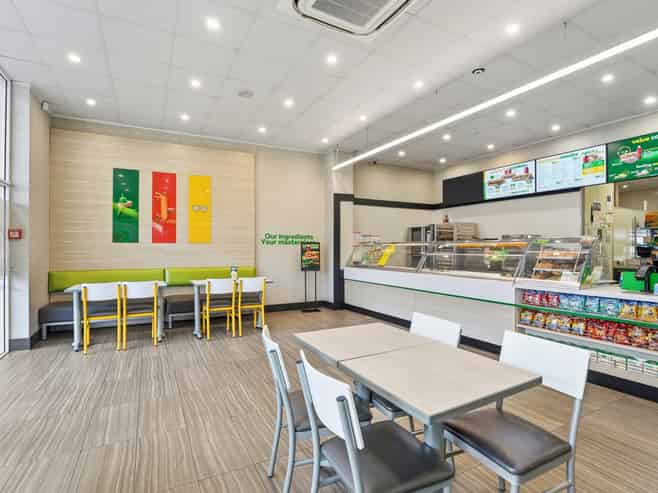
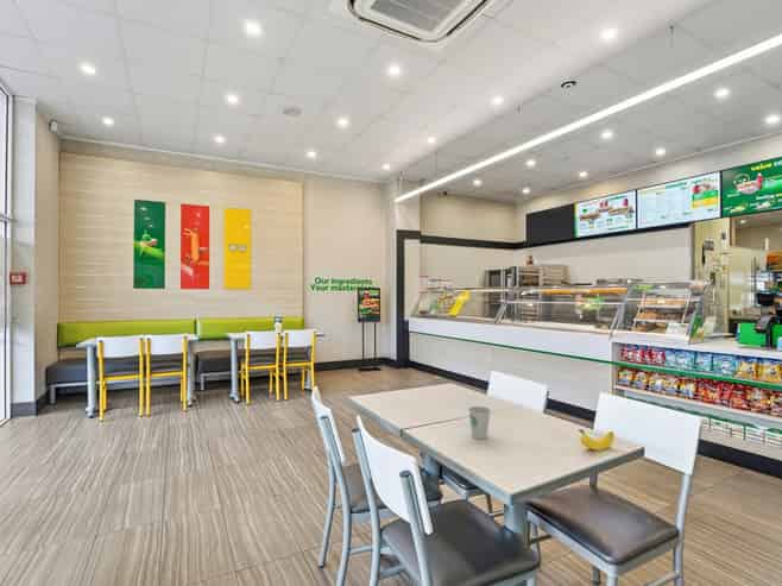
+ paper cup (479, 422)
+ banana (595, 440)
